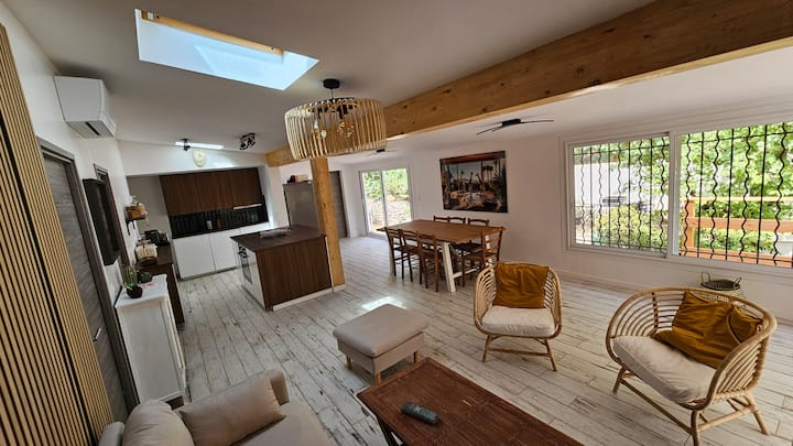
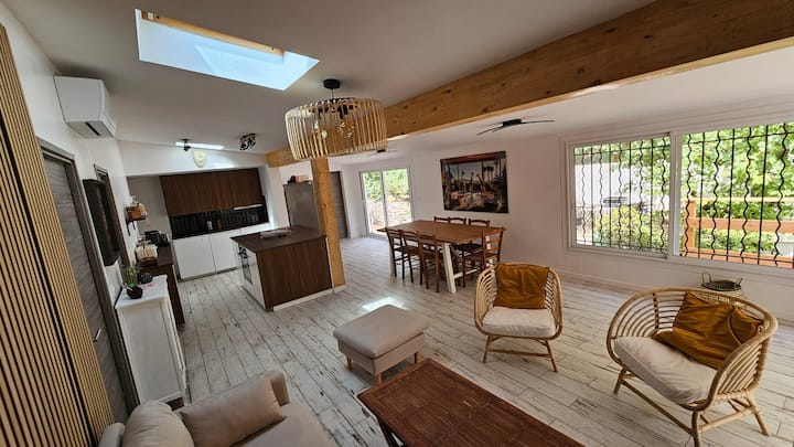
- remote control (420, 412)
